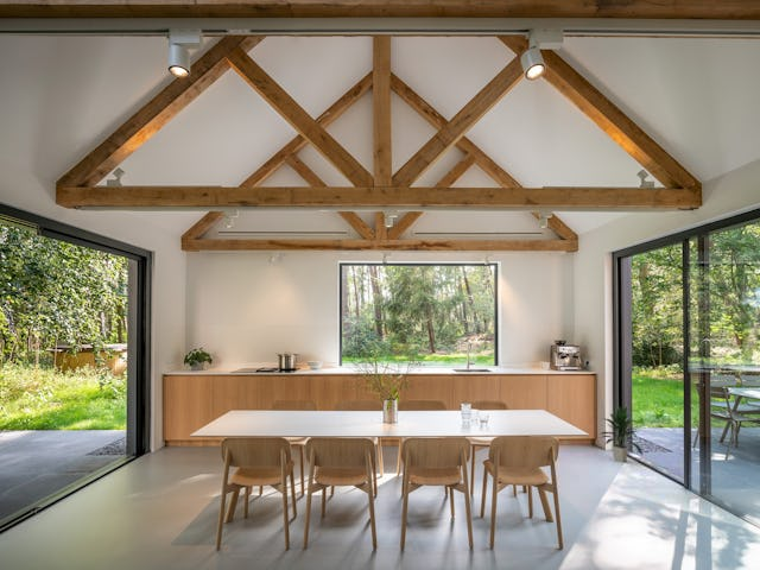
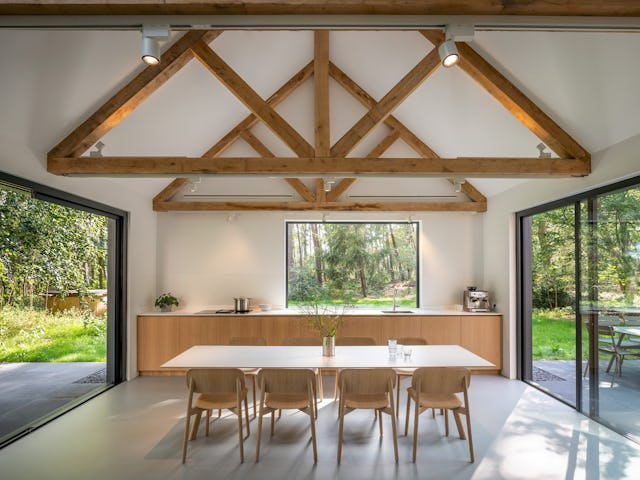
- indoor plant (621, 433)
